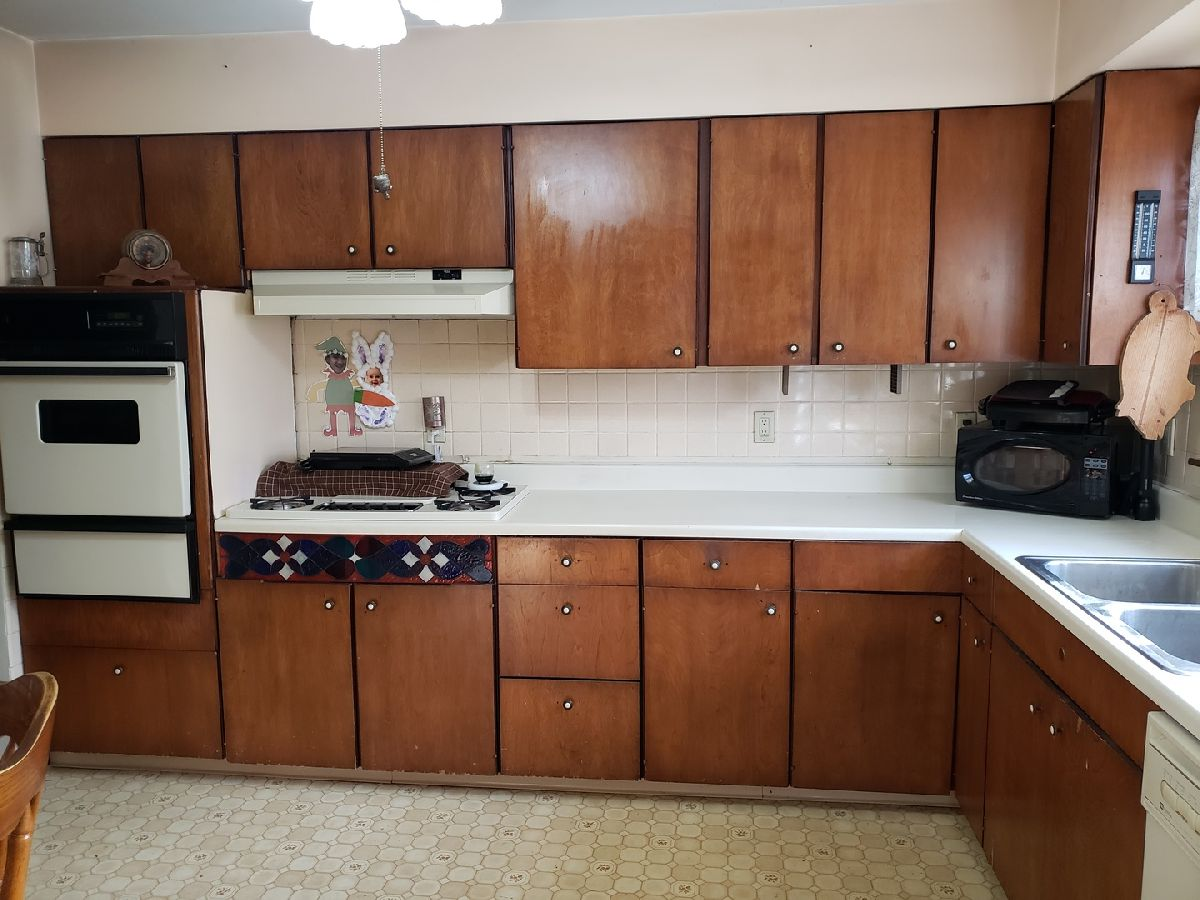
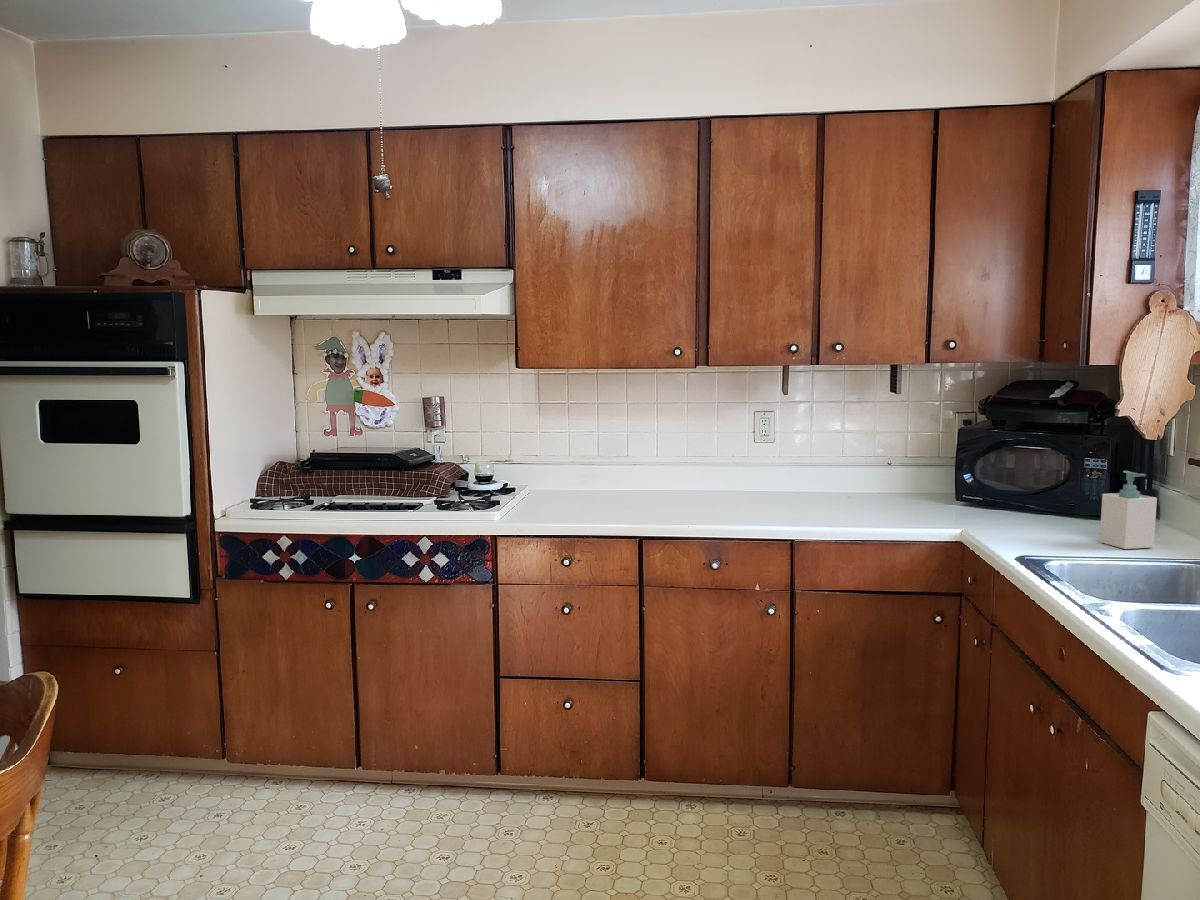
+ soap bottle (1128, 508)
